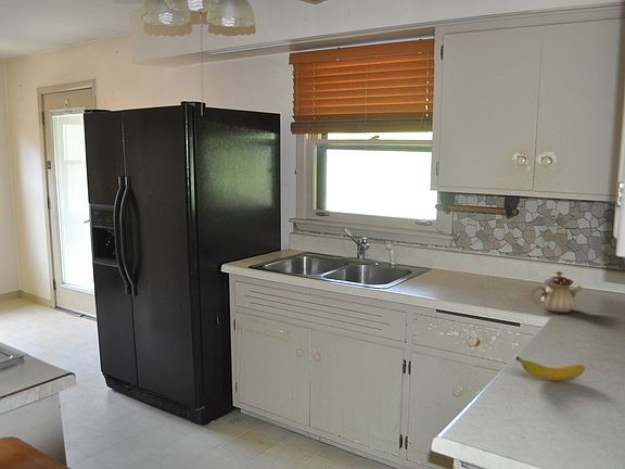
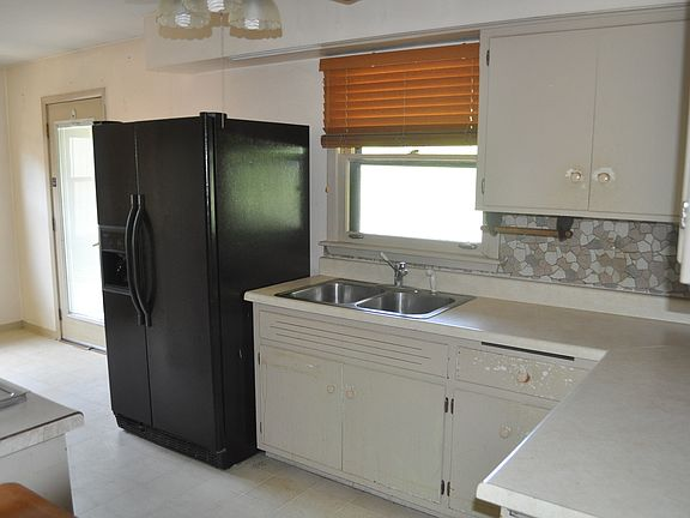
- banana (550, 367)
- teapot (556, 290)
